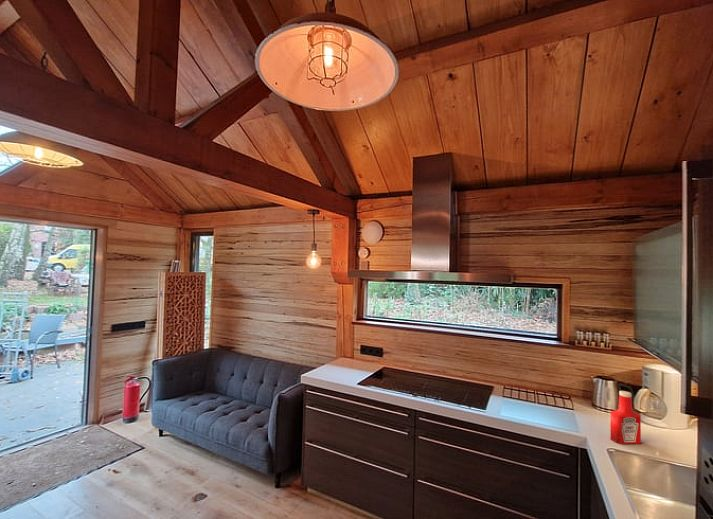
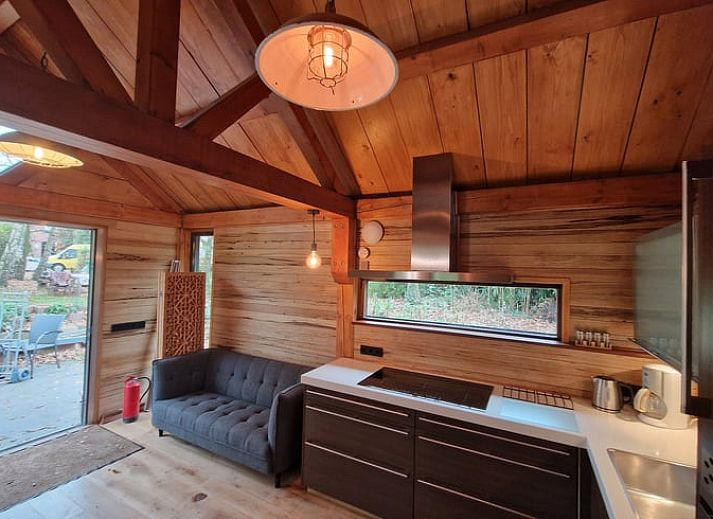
- soap bottle (625, 416)
